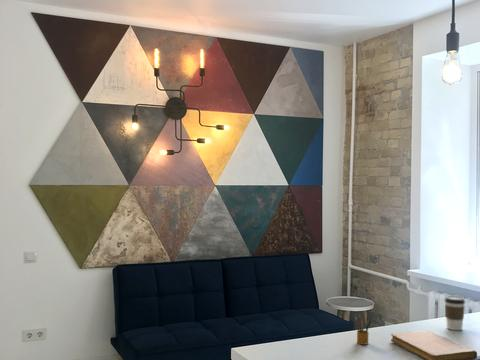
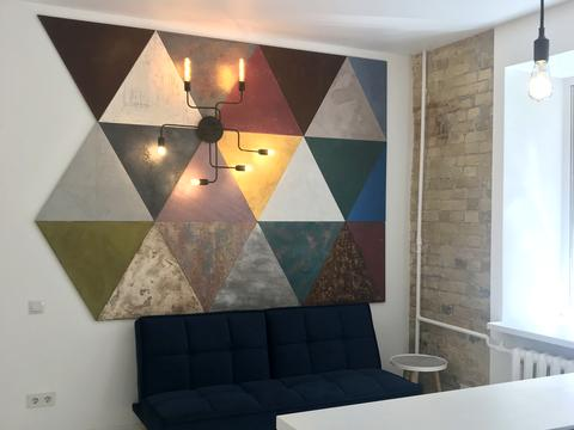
- coffee cup (454, 312)
- pencil box (363, 329)
- notebook (431, 345)
